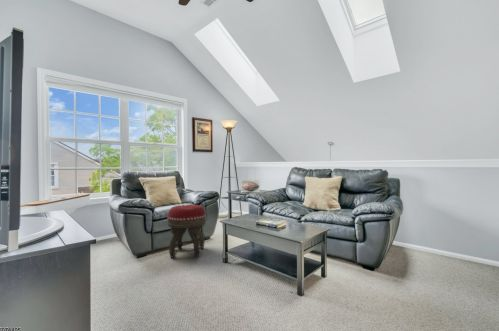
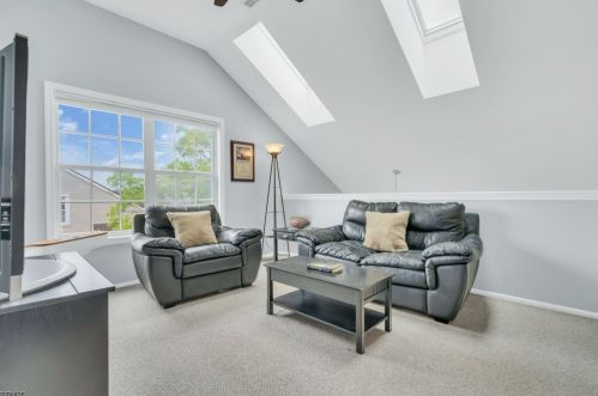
- footstool (186, 229)
